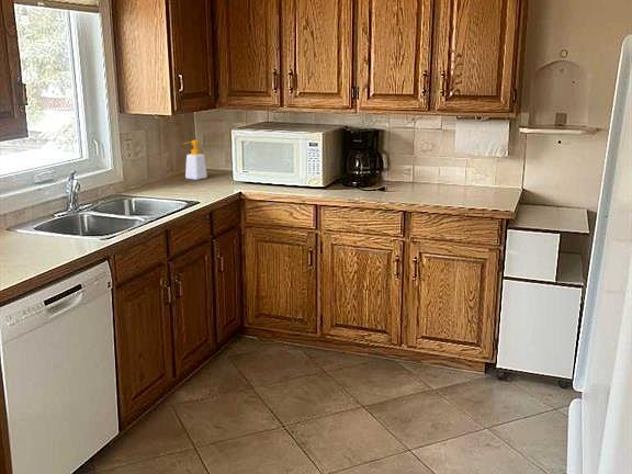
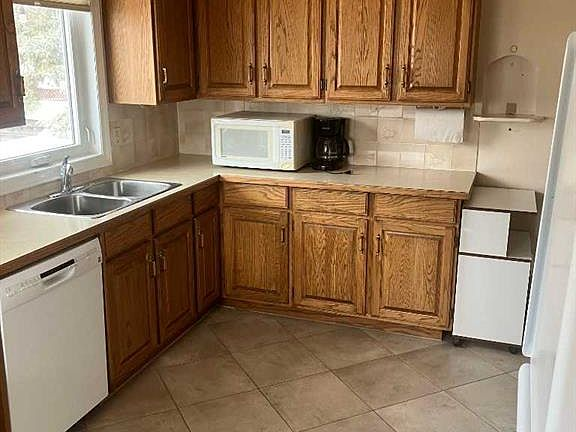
- soap bottle (192, 159)
